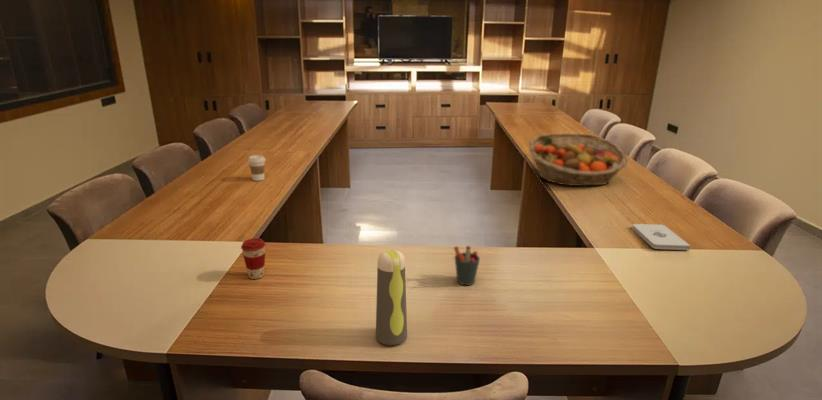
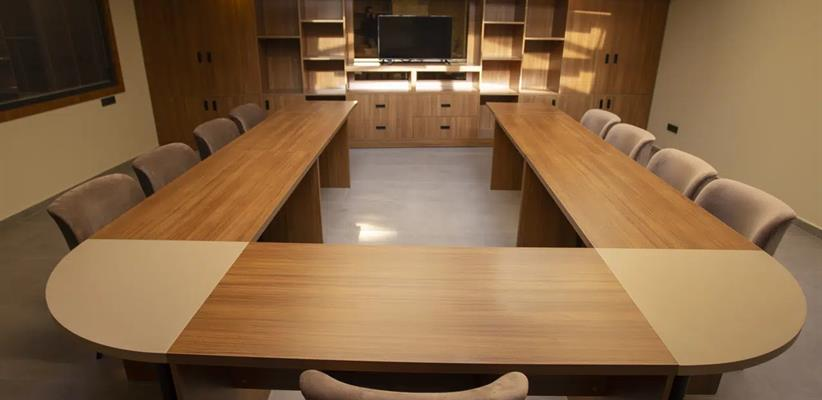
- fruit basket (575, 158)
- water bottle (391, 296)
- coffee cup (257, 168)
- pen holder (466, 263)
- coffee cup (254, 258)
- notepad (658, 236)
